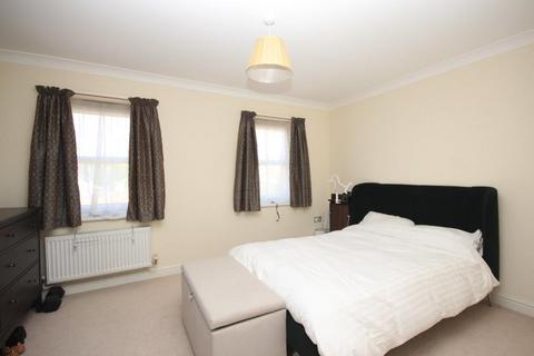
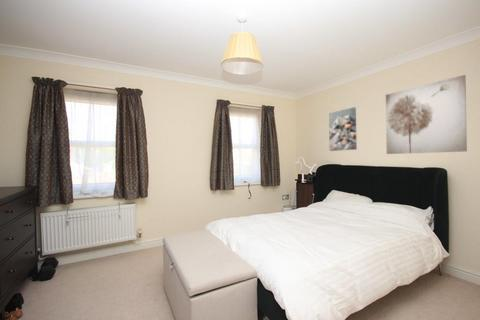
+ wall art (342, 130)
+ wall art (421, 119)
